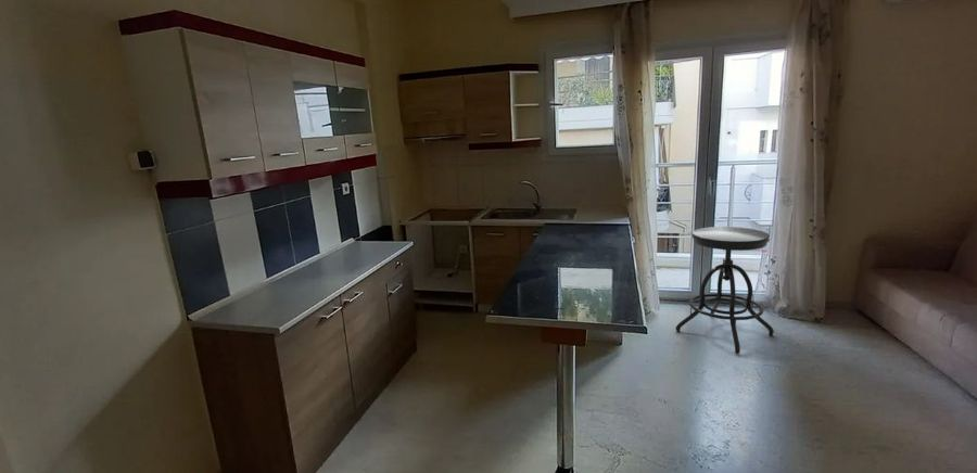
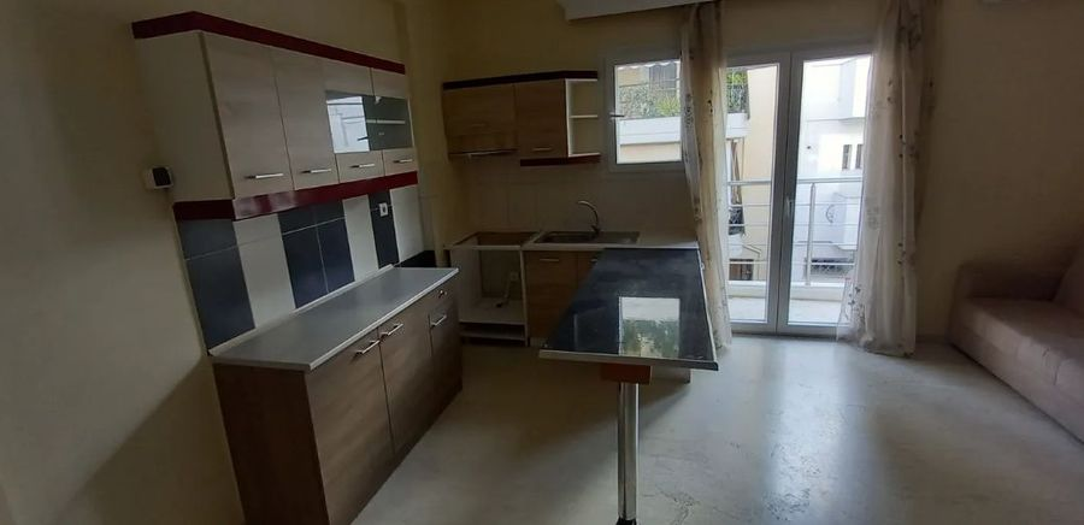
- stool (729, 283)
